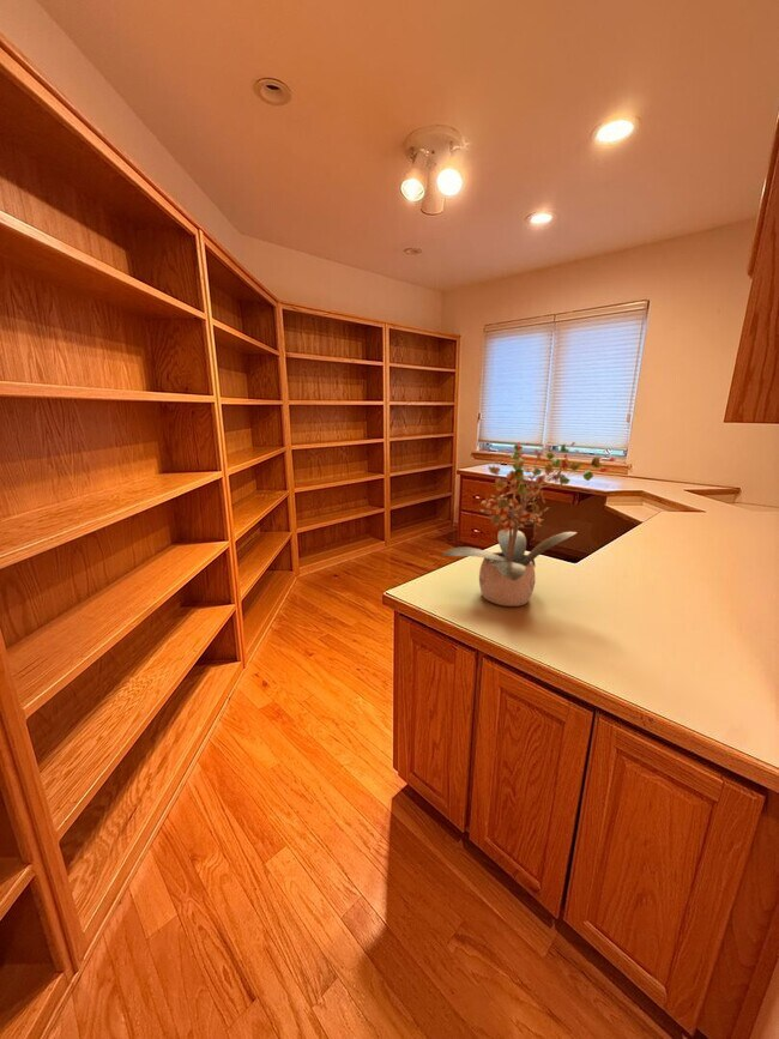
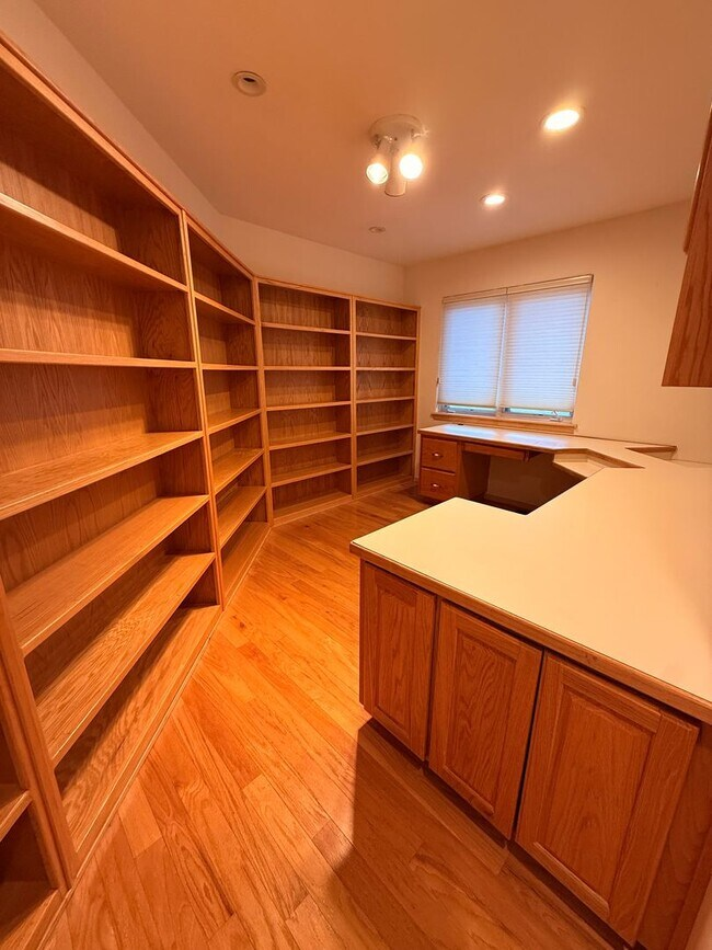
- potted plant (519, 521)
